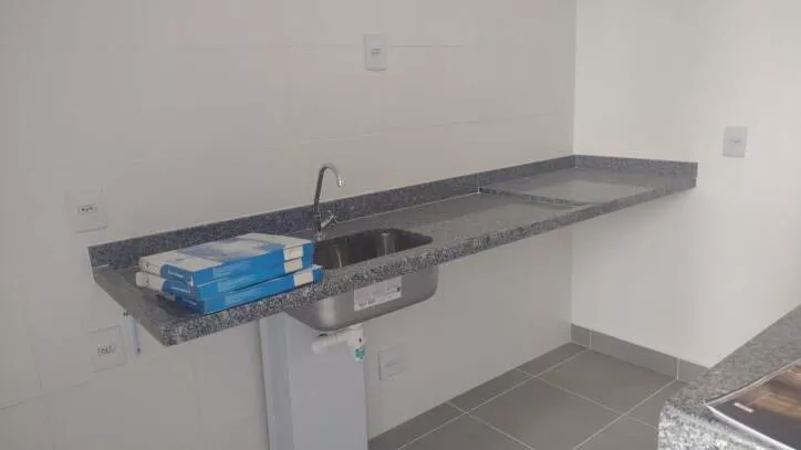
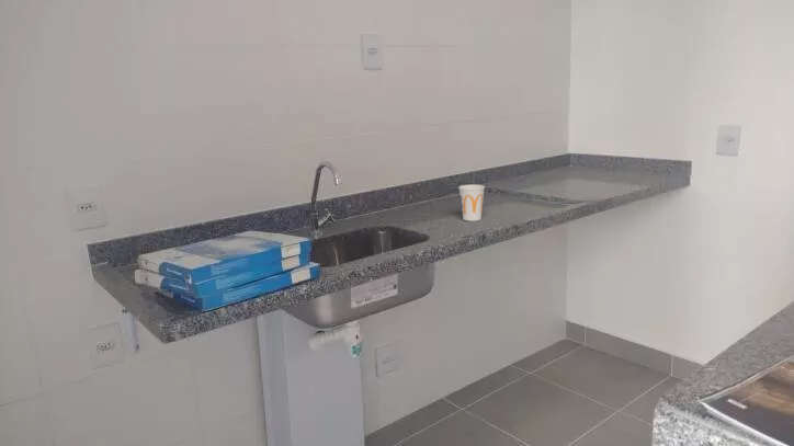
+ cup (472, 203)
